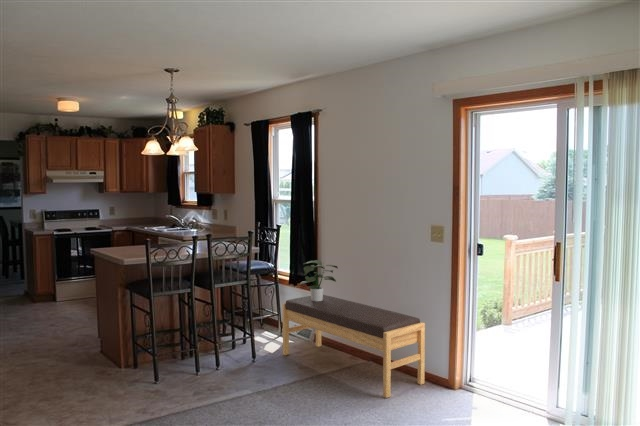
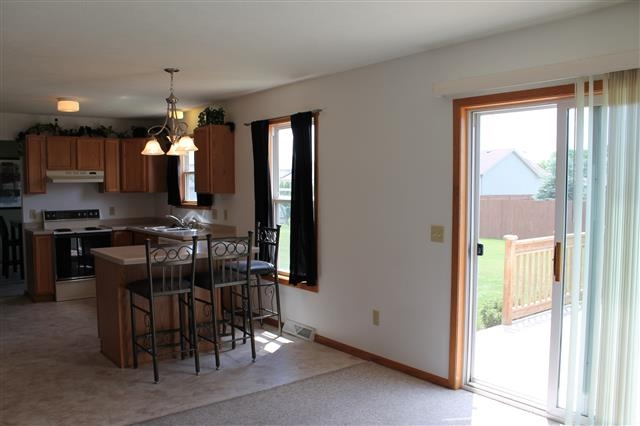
- potted plant (317, 279)
- bench (347, 337)
